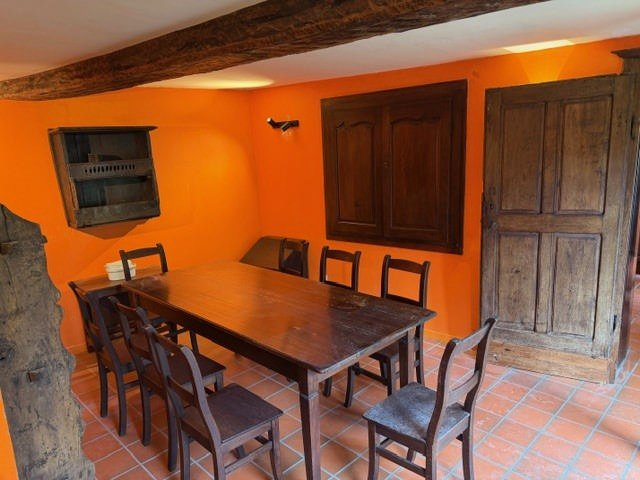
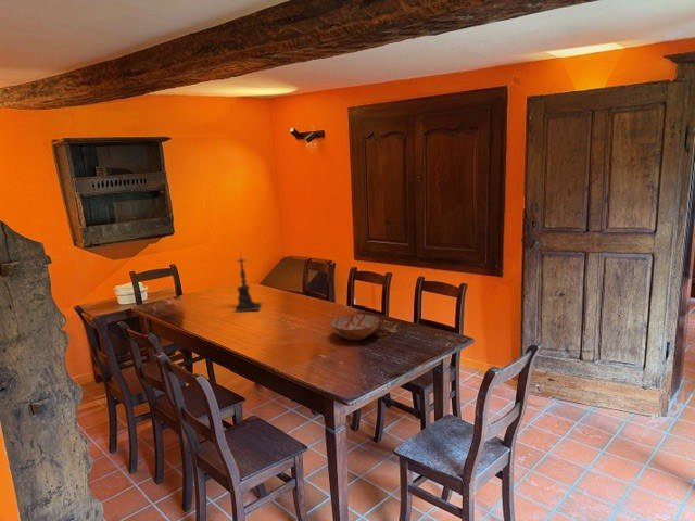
+ bowl (355, 329)
+ candle holder (243, 279)
